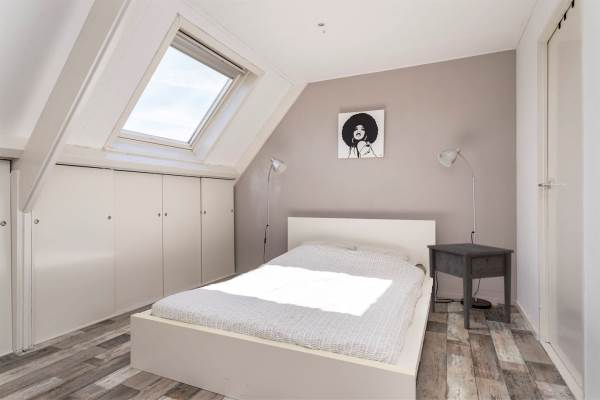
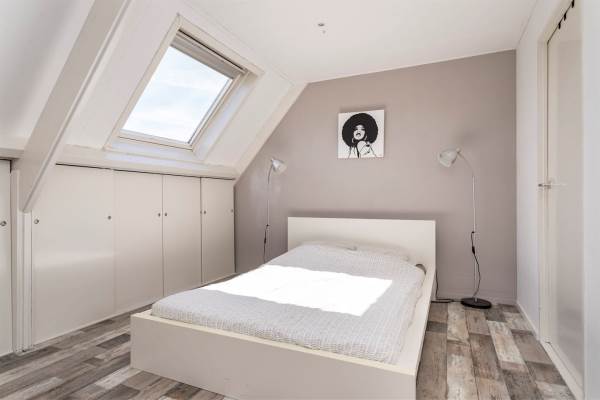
- nightstand (468, 282)
